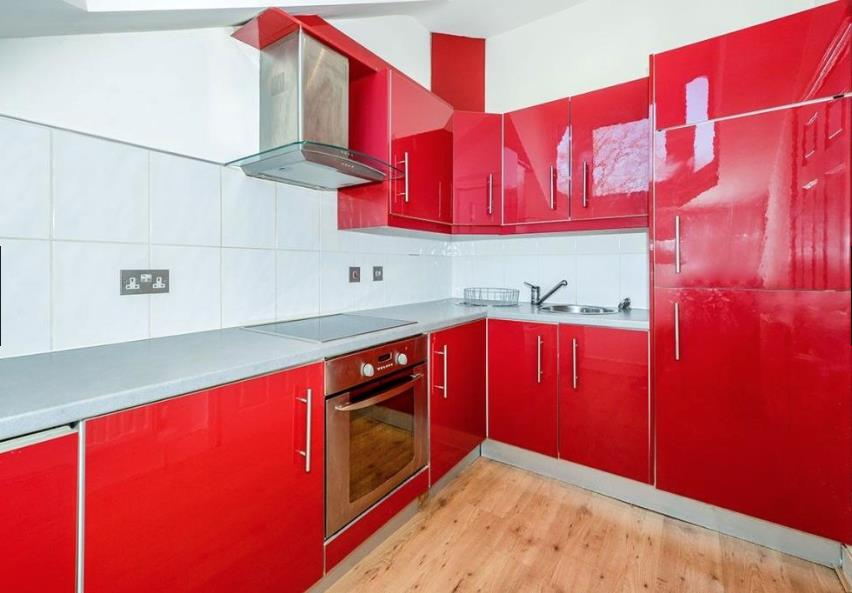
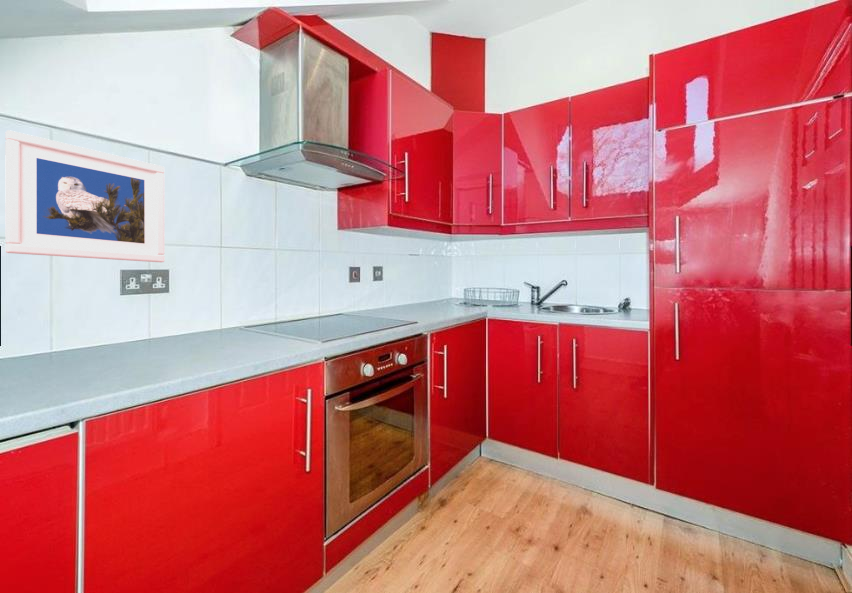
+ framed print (94, 204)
